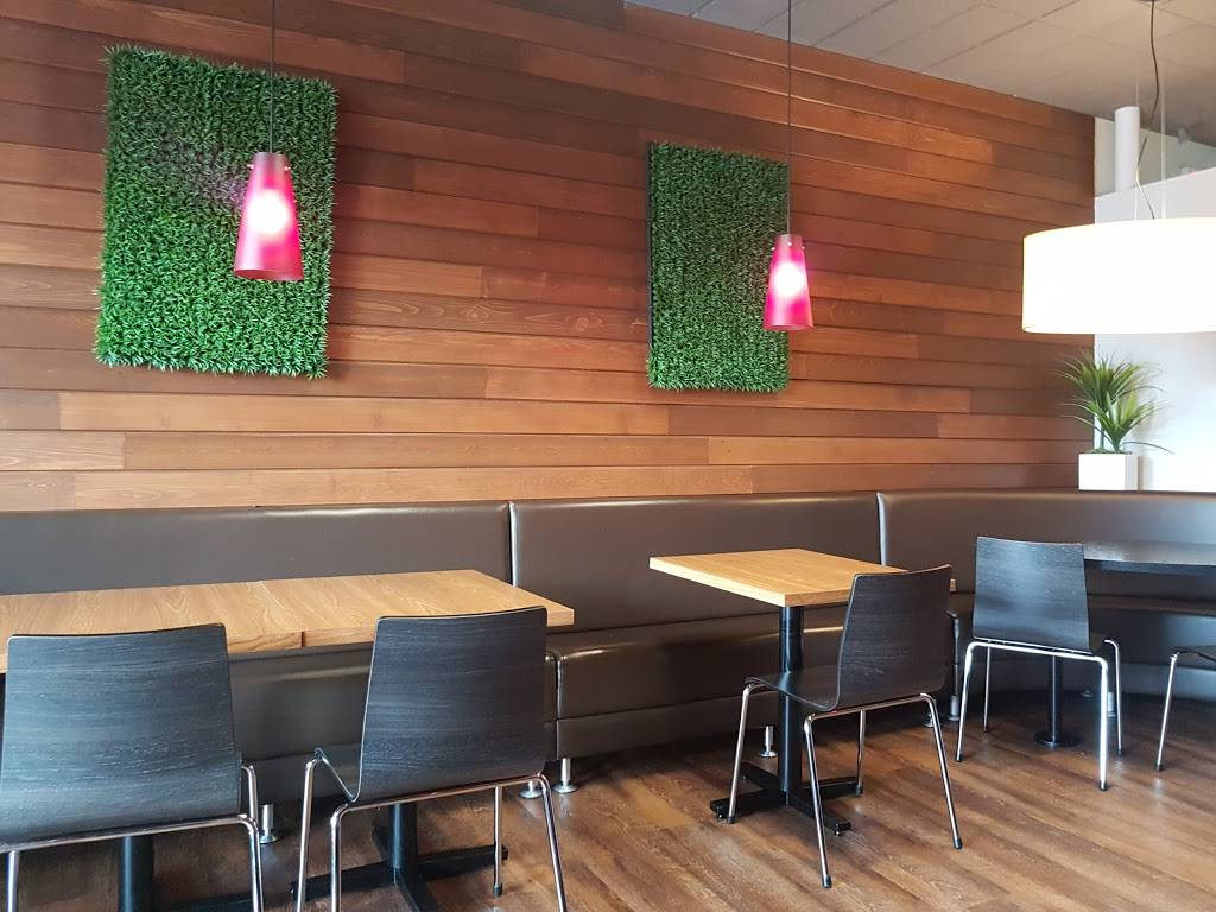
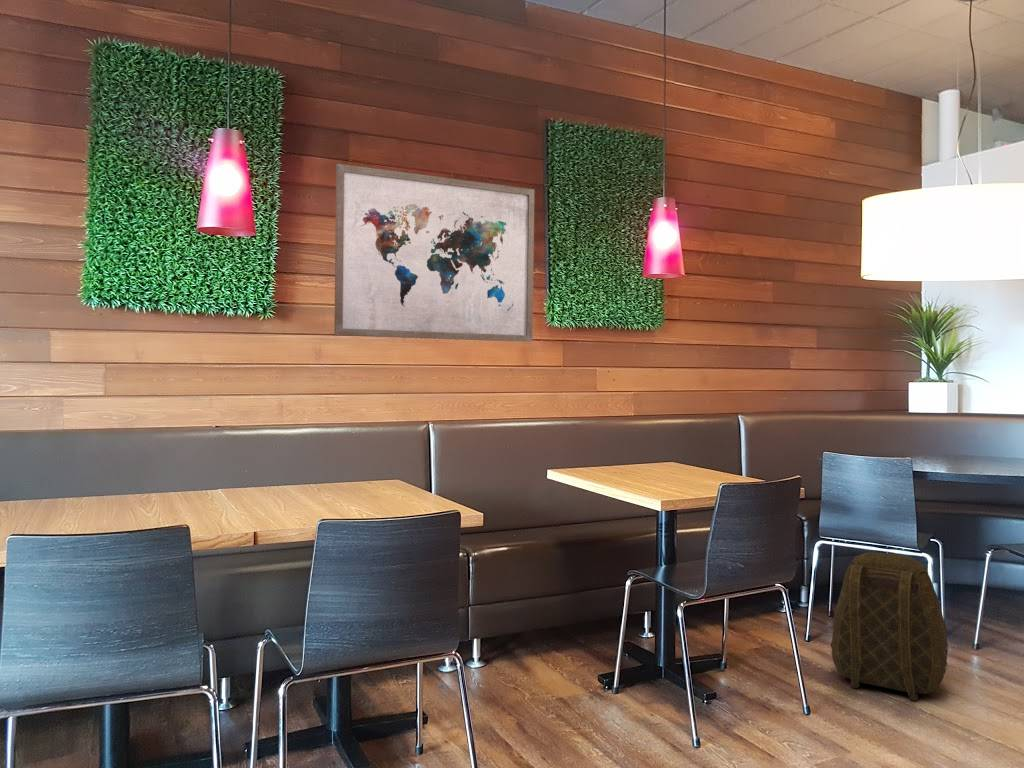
+ wall art (440, 258)
+ backpack (886, 622)
